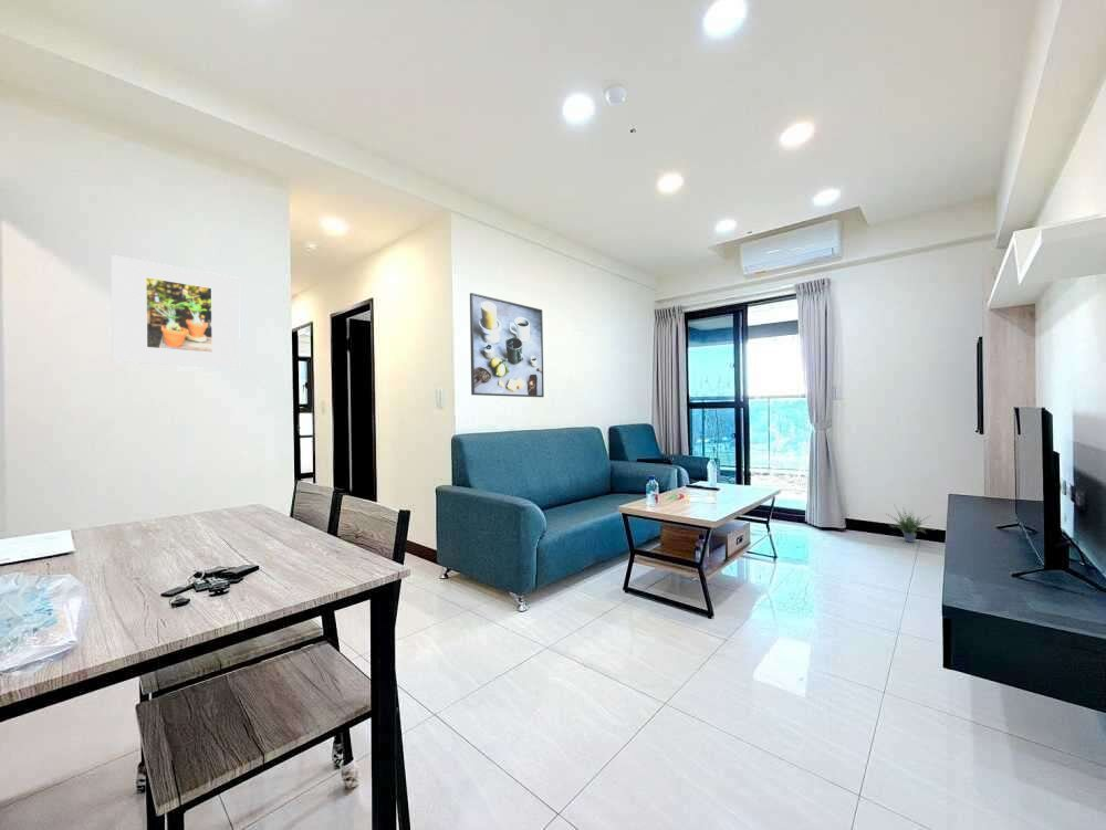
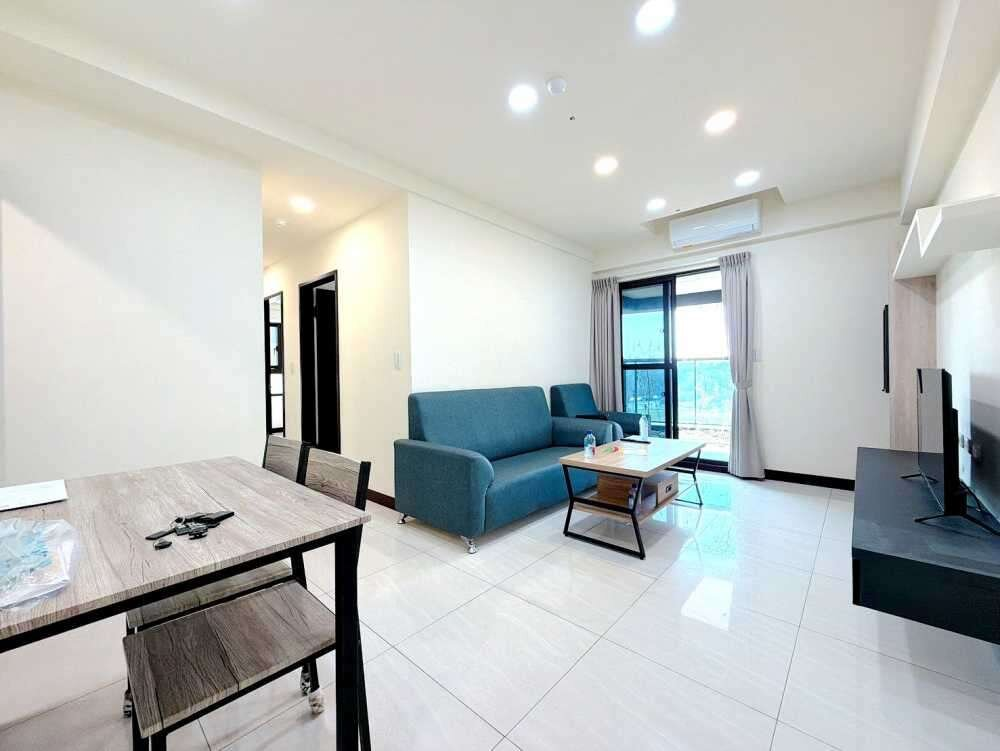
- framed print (180, 316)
- potted plant (909, 522)
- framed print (509, 348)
